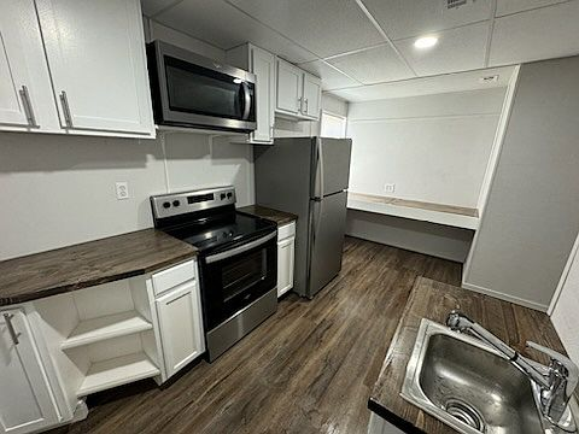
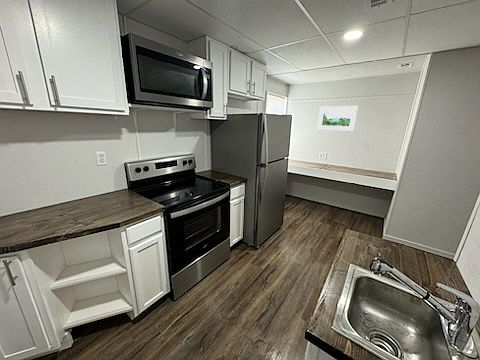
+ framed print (336, 118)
